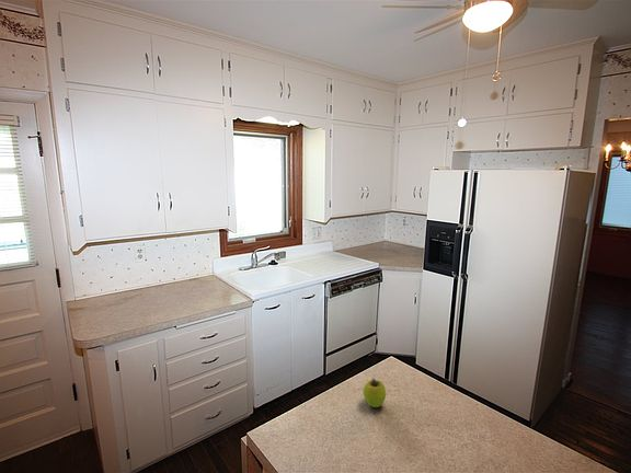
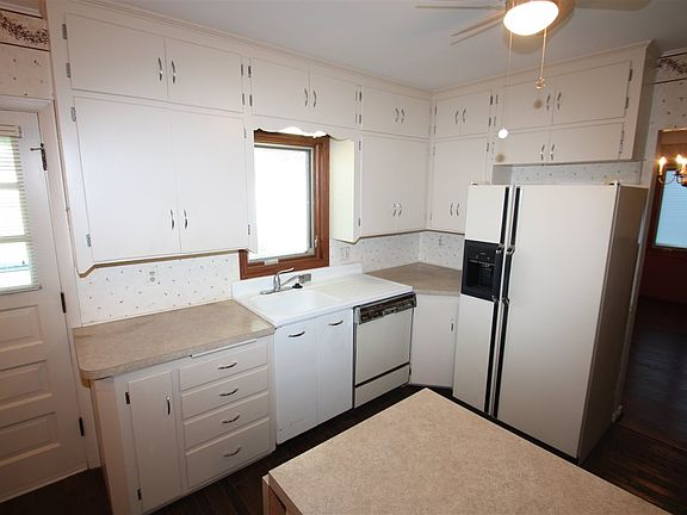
- fruit (375, 390)
